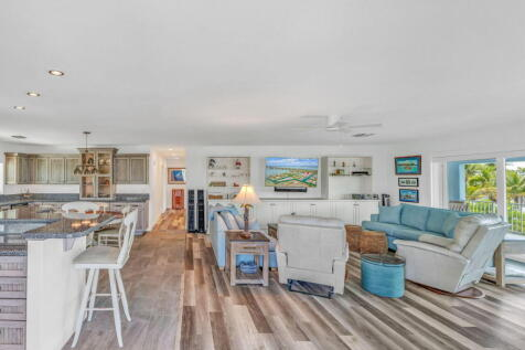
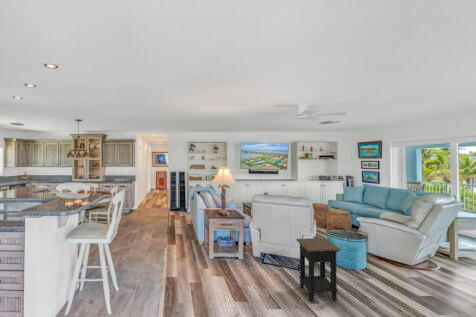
+ side table (320, 268)
